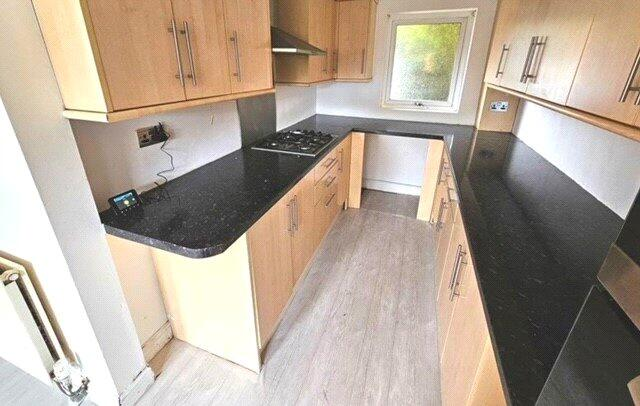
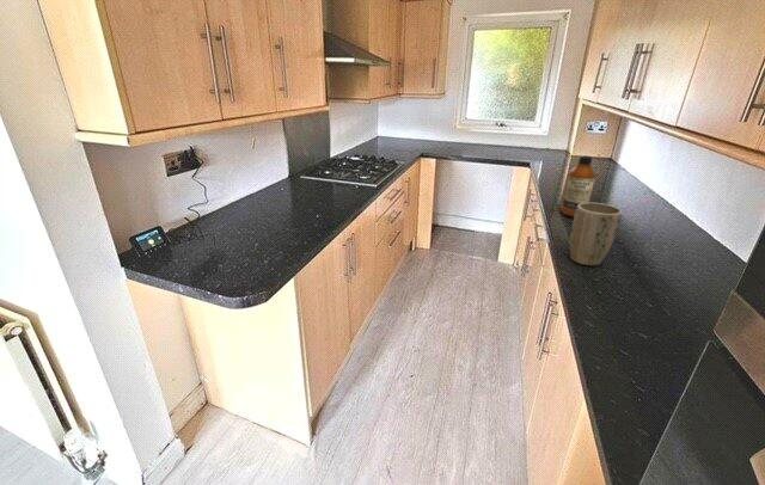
+ bottle (579, 186)
+ plant pot (592, 234)
